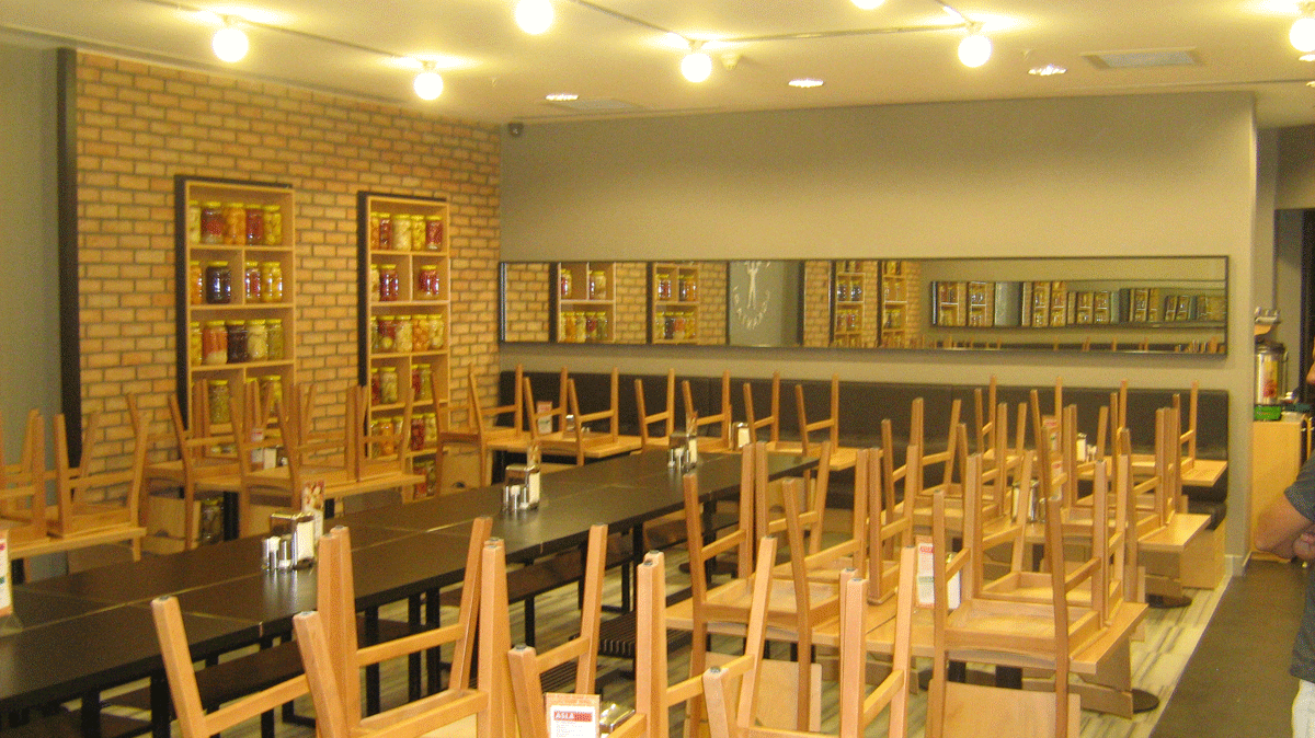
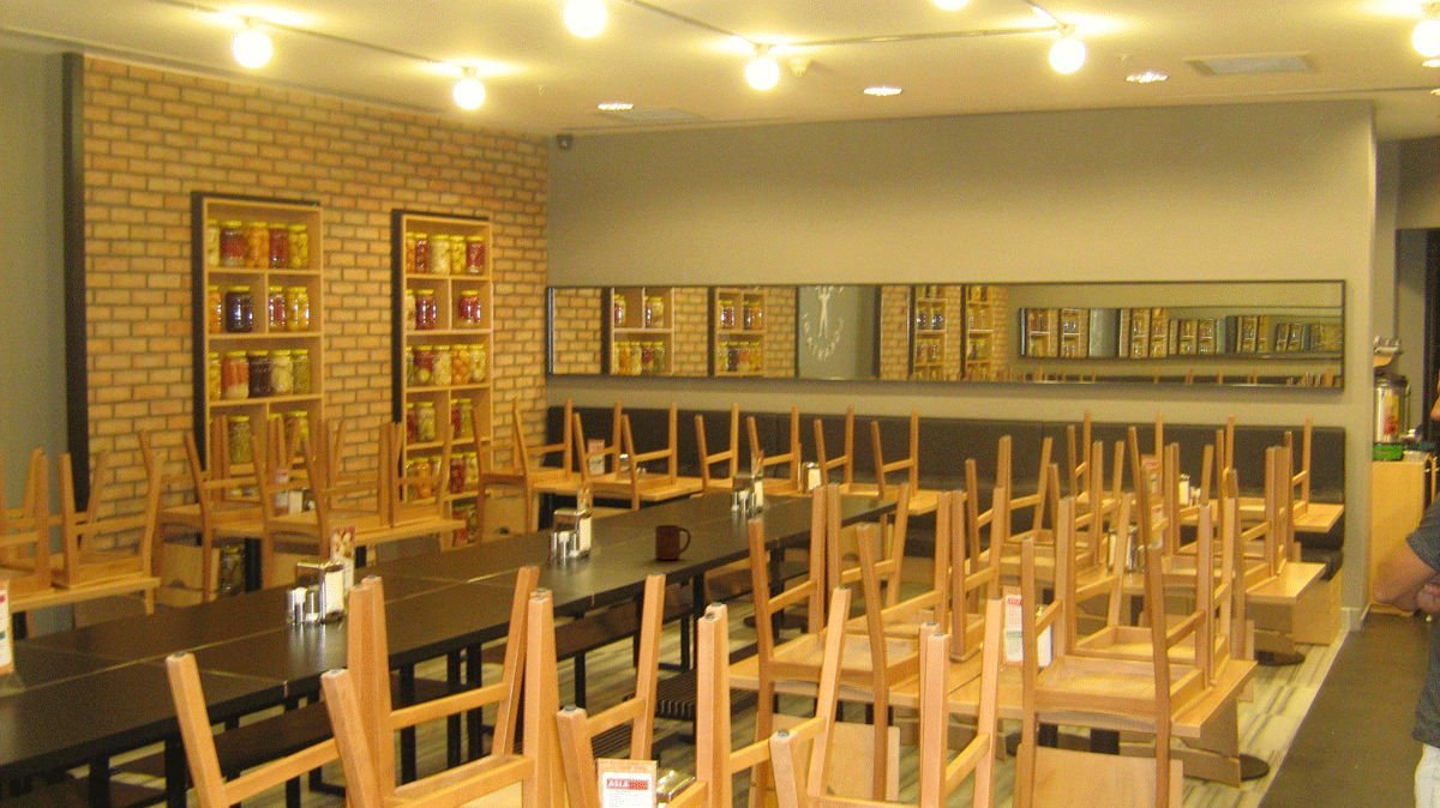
+ cup (671, 542)
